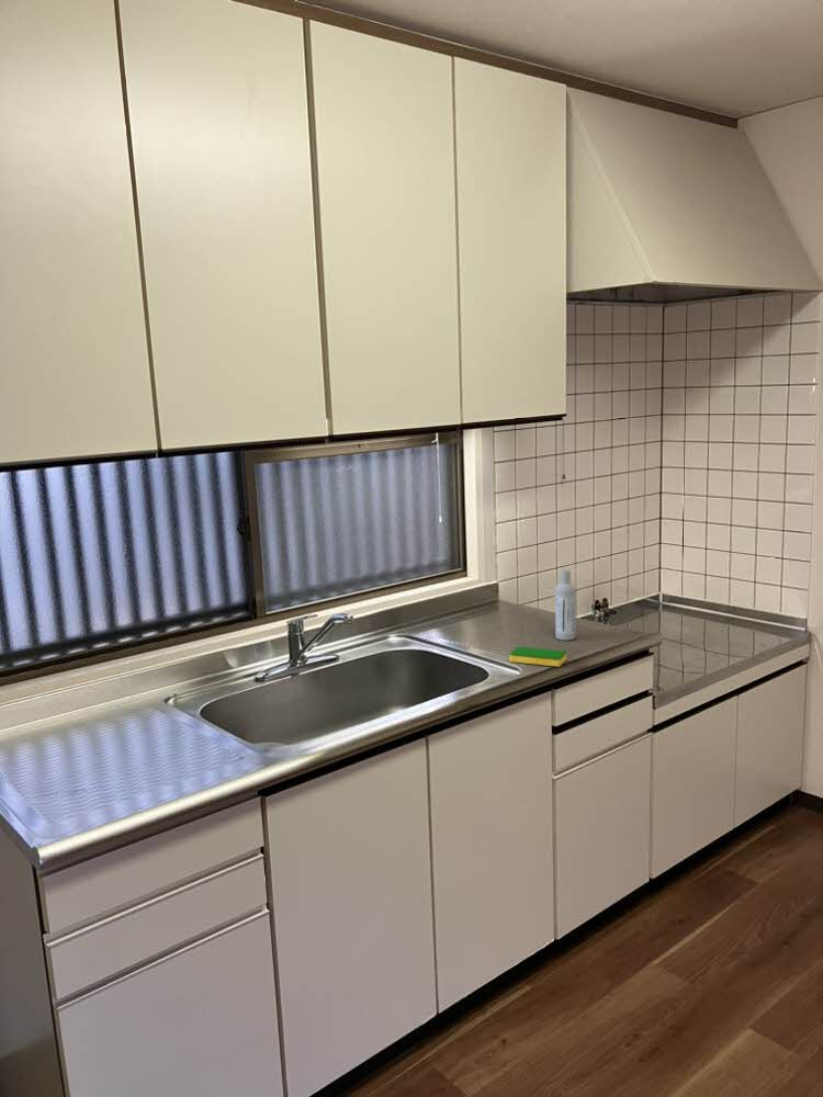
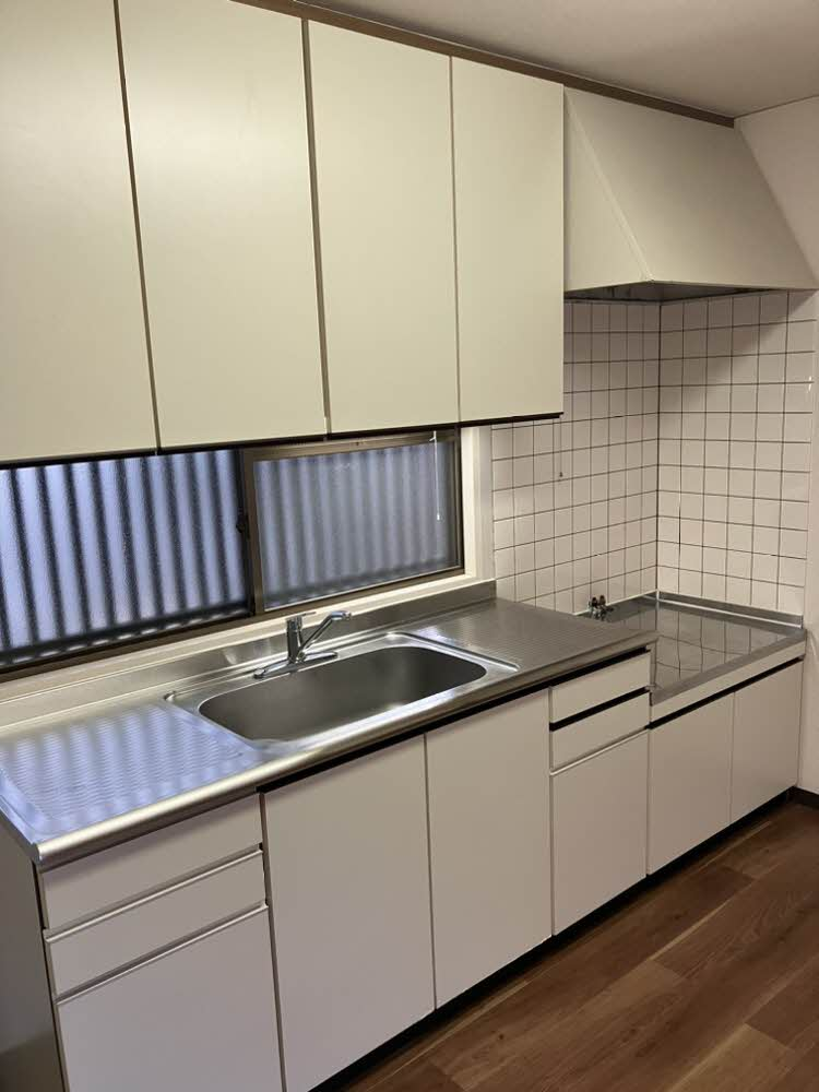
- bottle (565, 603)
- dish sponge (538, 656)
